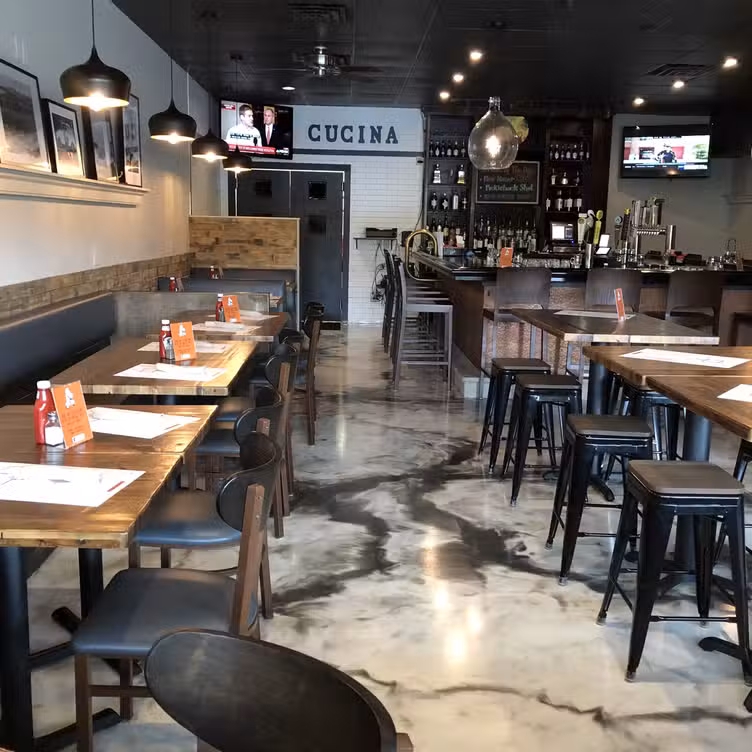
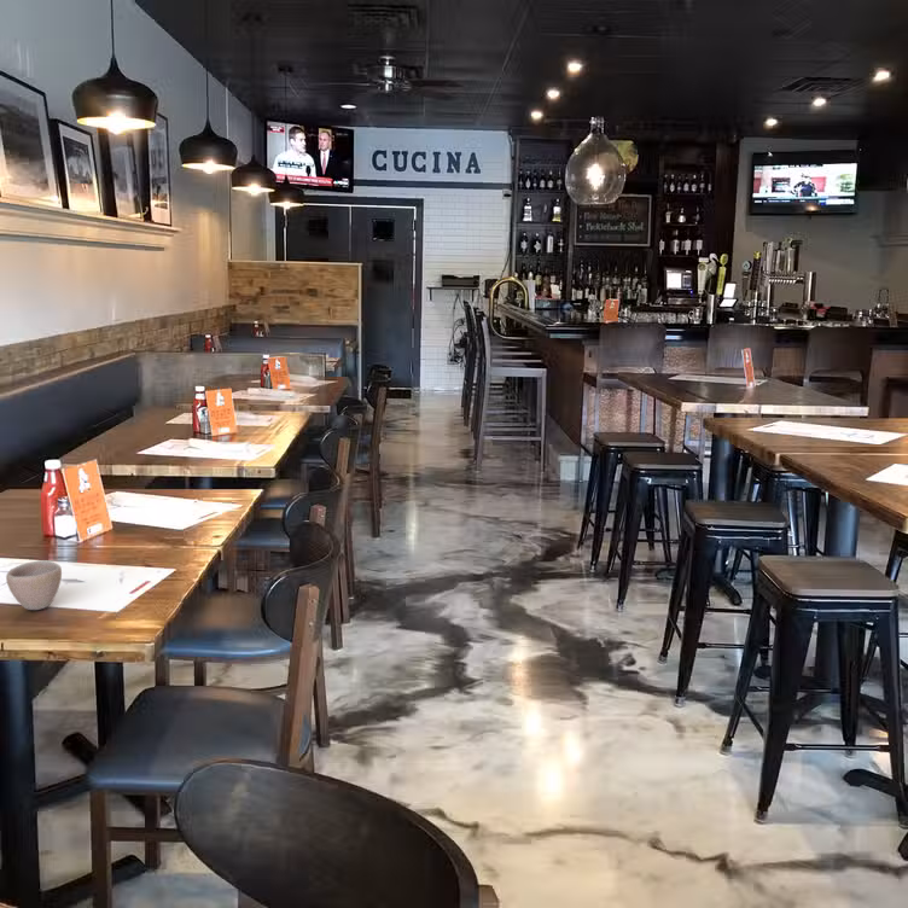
+ cup (36, 584)
